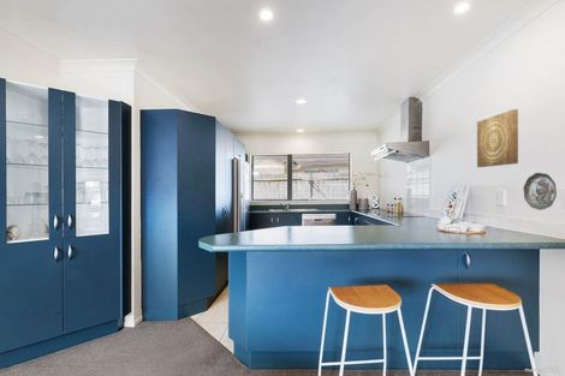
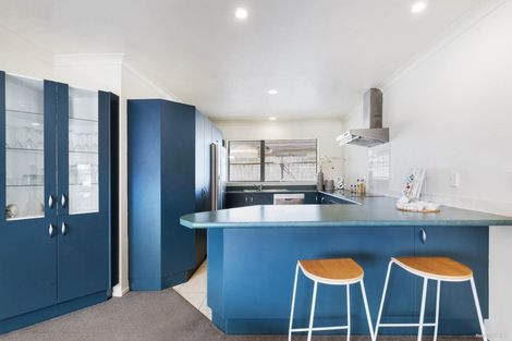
- wall art (495, 141)
- decorative plate (540, 191)
